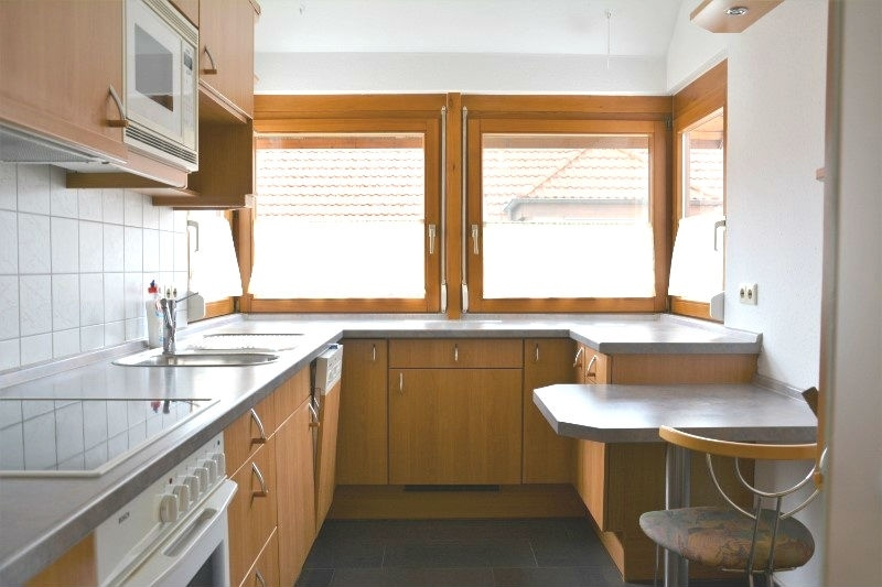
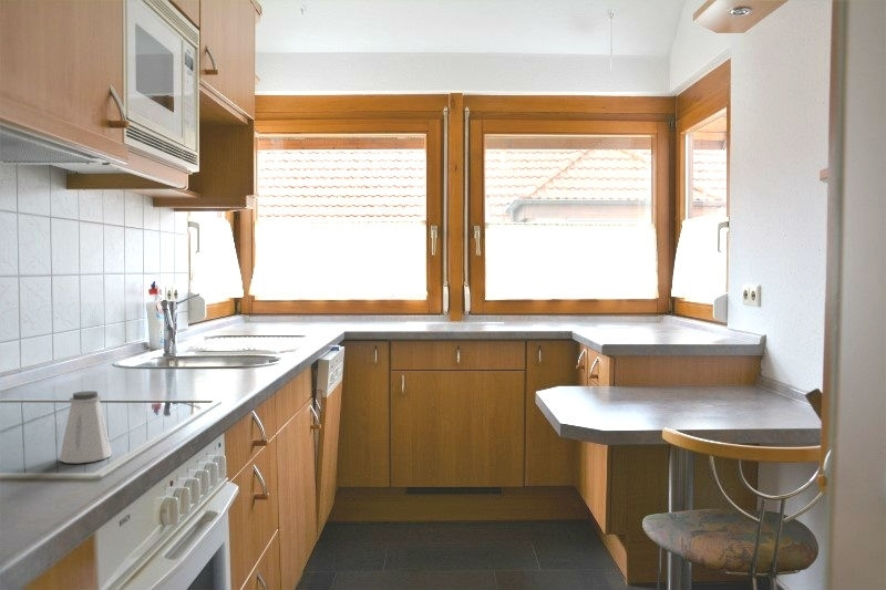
+ saltshaker (85, 424)
